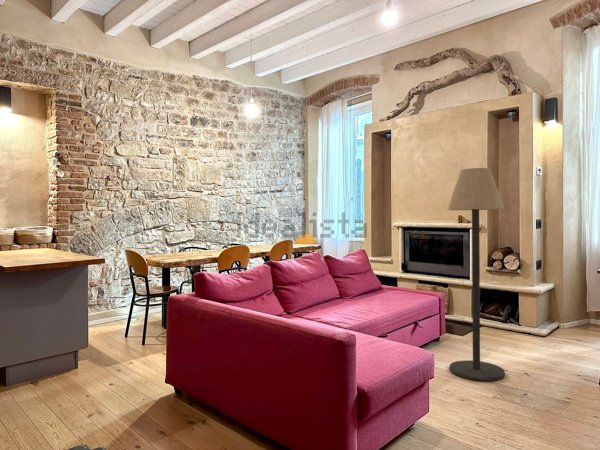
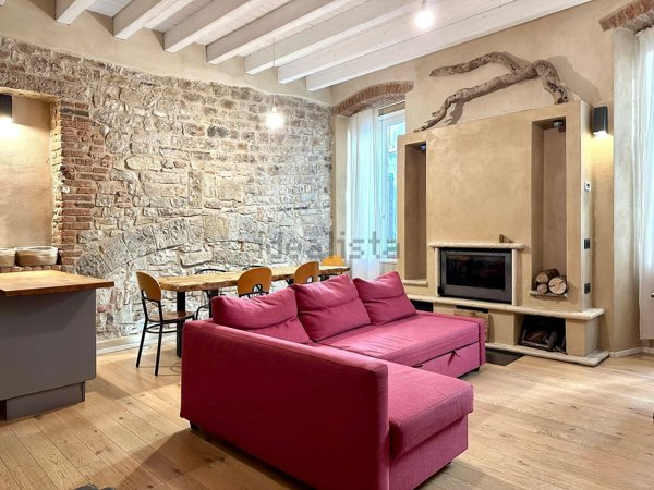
- floor lamp (475, 270)
